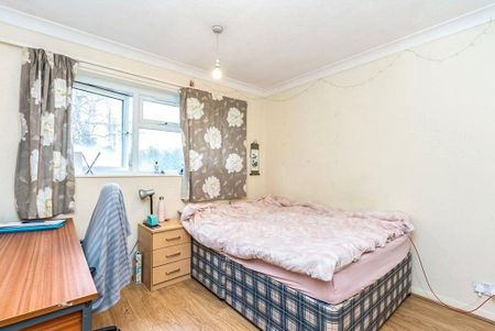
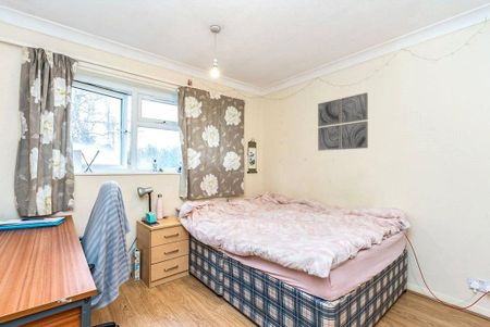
+ wall art (340, 123)
